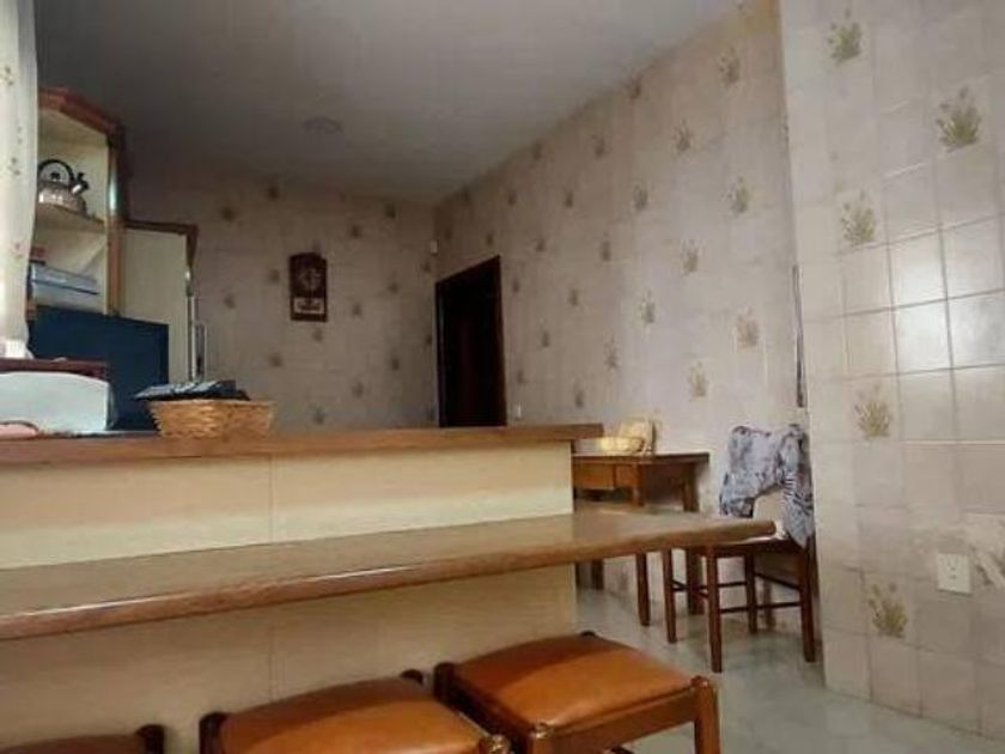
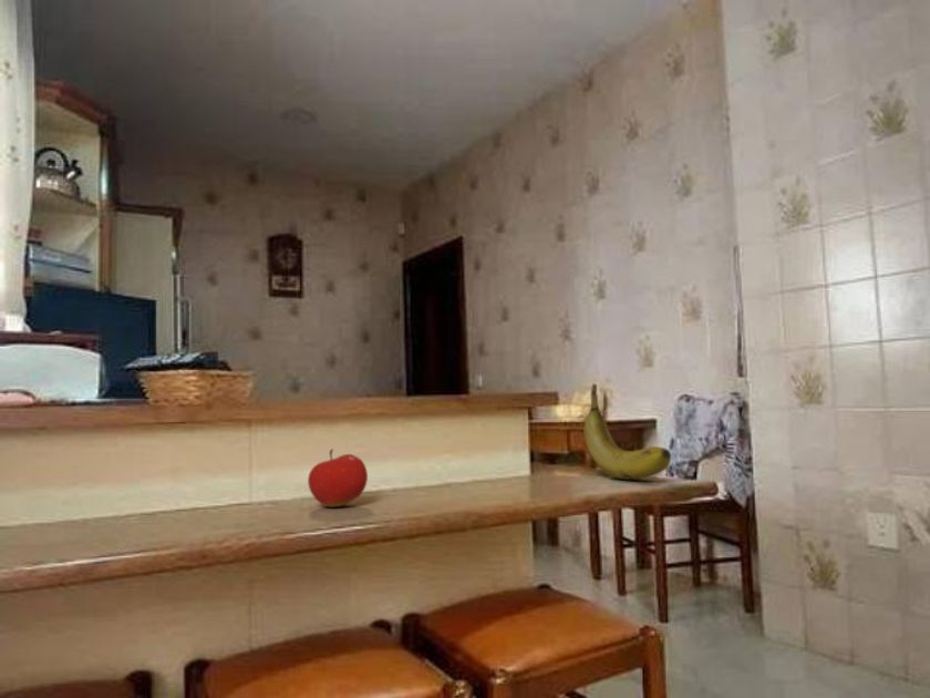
+ banana (610, 435)
+ fruit (338, 478)
